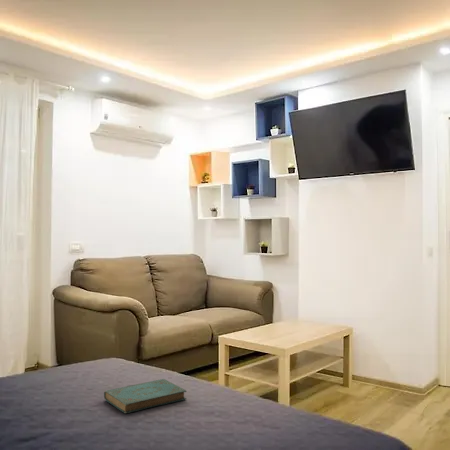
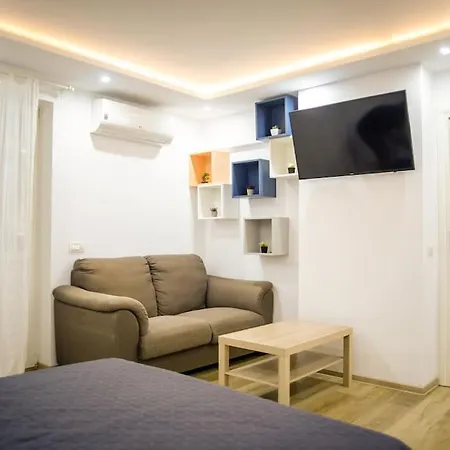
- book (145, 394)
